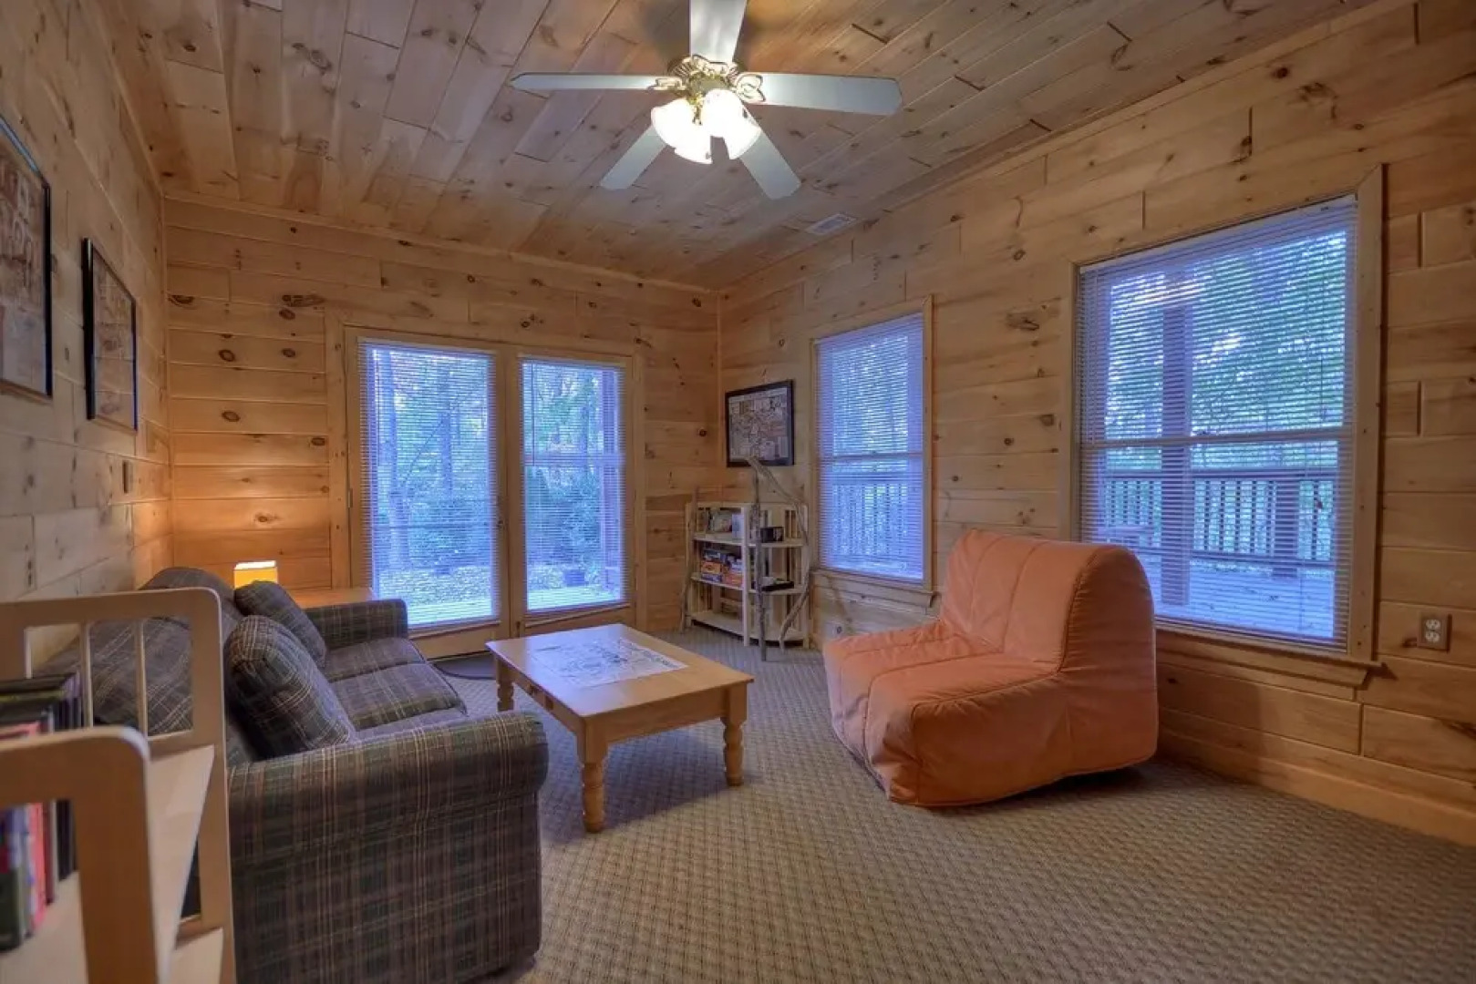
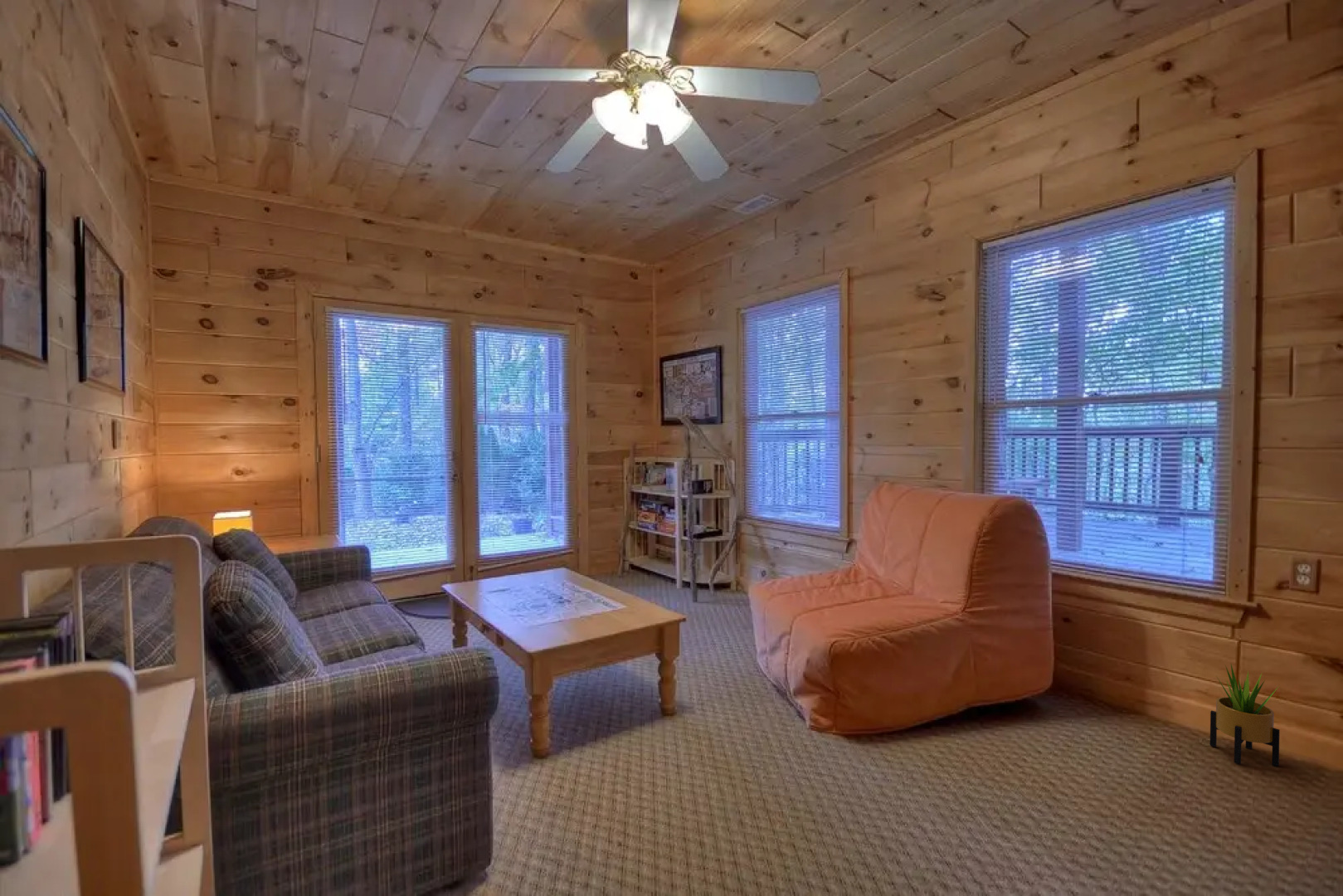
+ potted plant (1243, 713)
